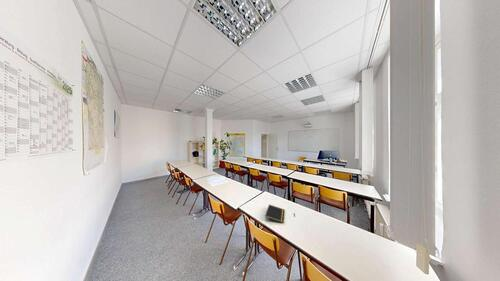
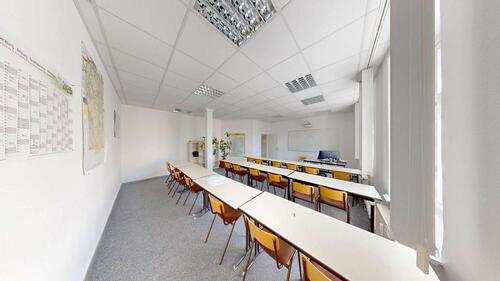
- notepad (275, 212)
